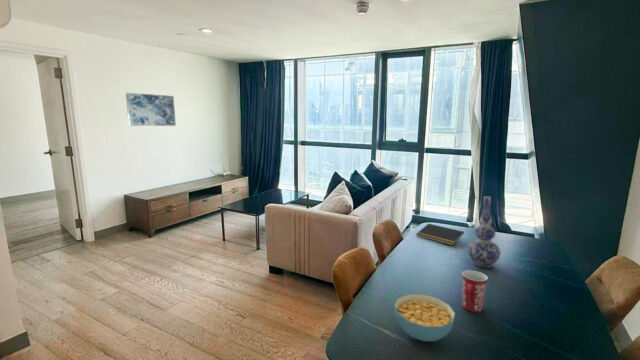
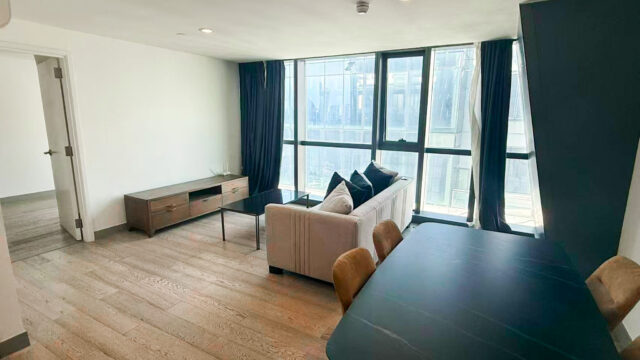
- cereal bowl (423, 322)
- wall art (152, 110)
- notepad (439, 233)
- vase (485, 231)
- mug (471, 292)
